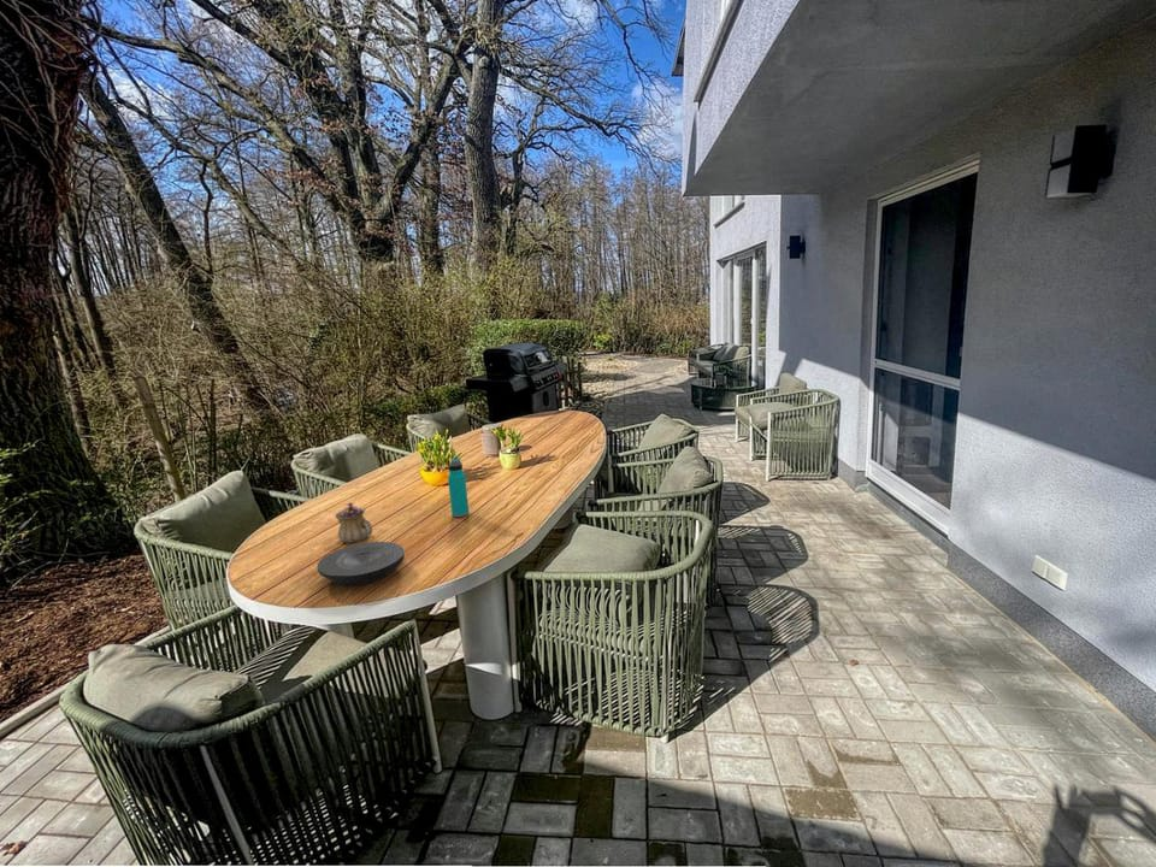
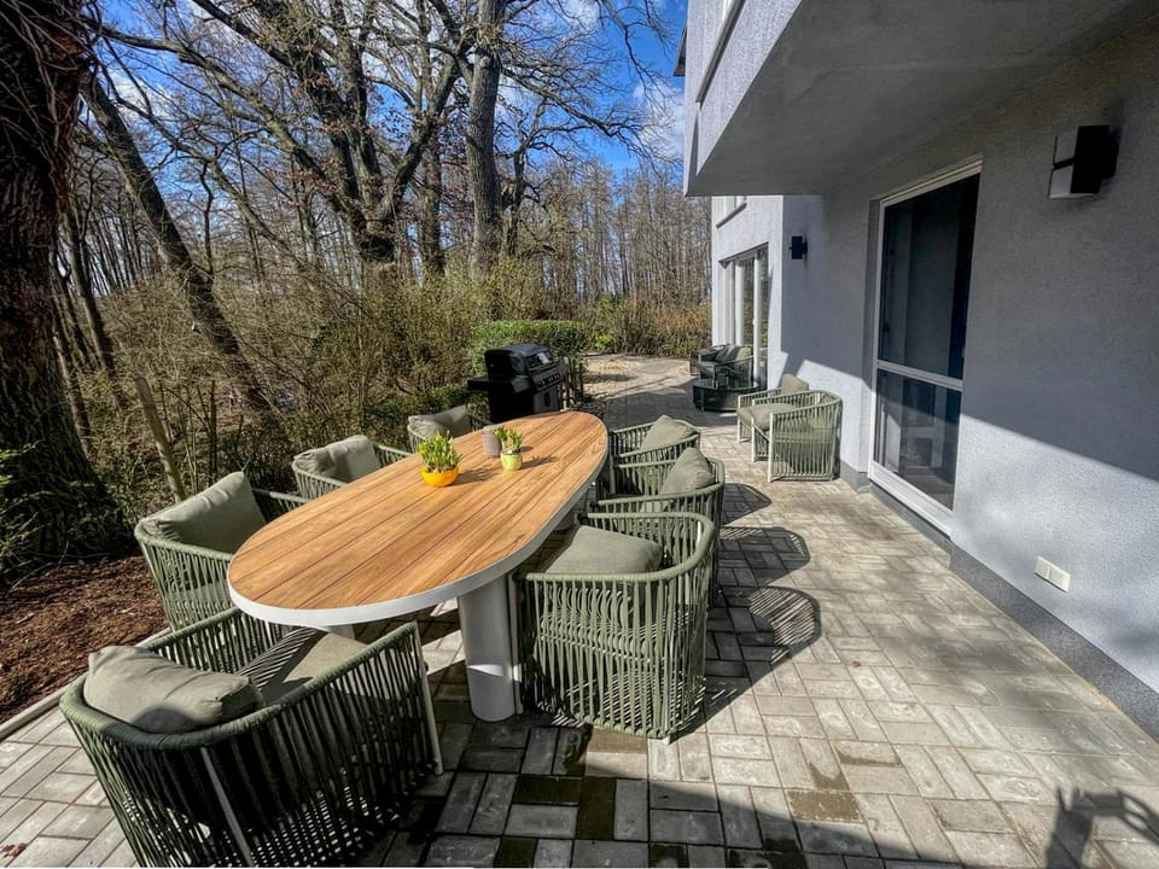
- plate (362, 566)
- water bottle (458, 486)
- teapot (354, 520)
